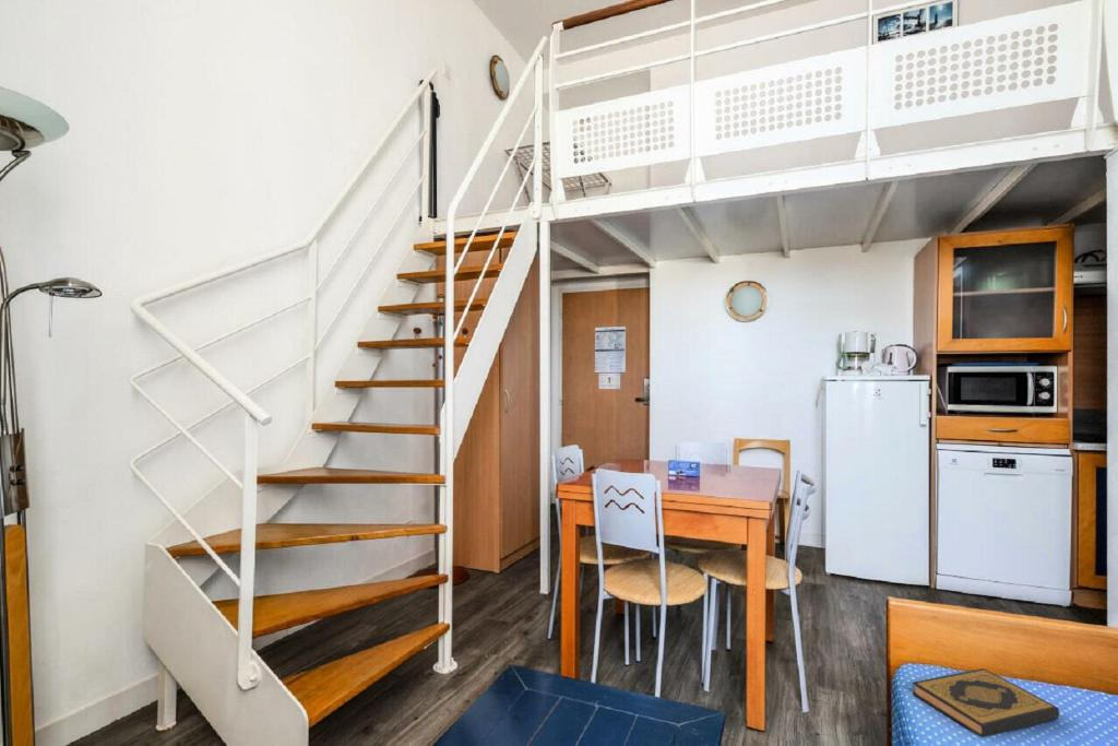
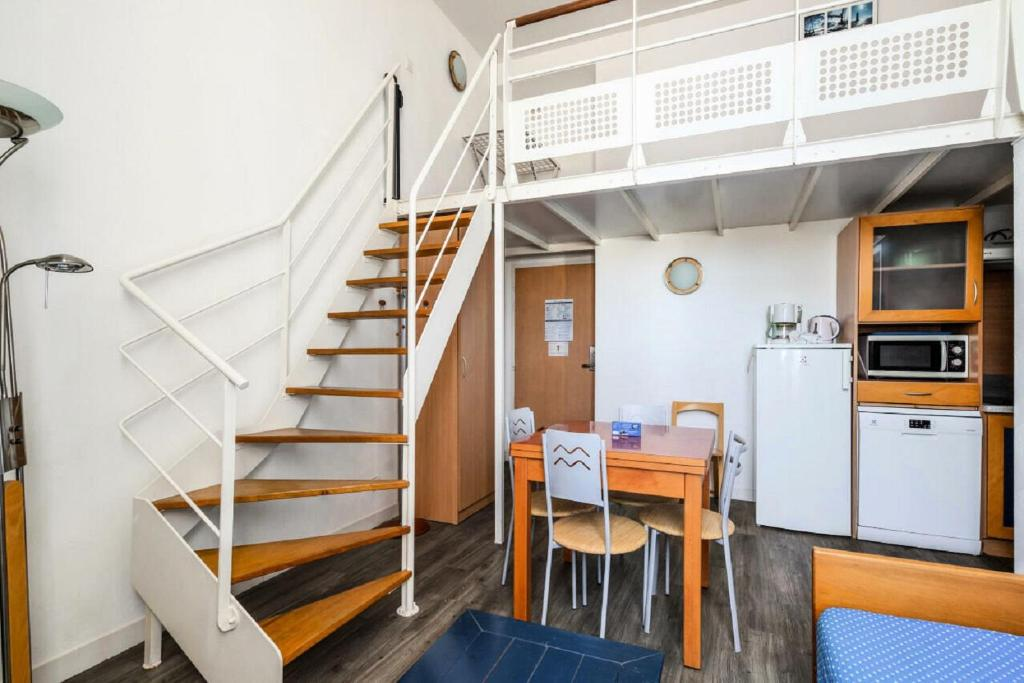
- hardback book (983, 700)
